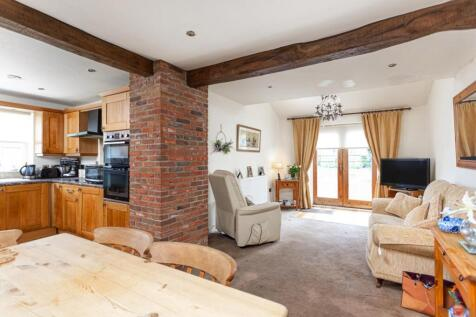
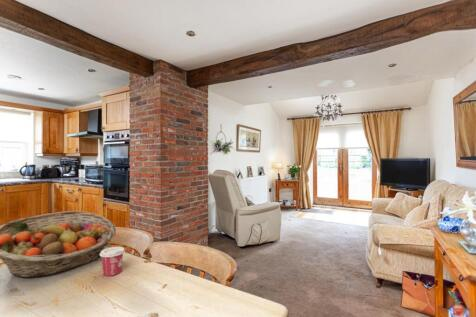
+ cup (112, 261)
+ fruit basket (59, 239)
